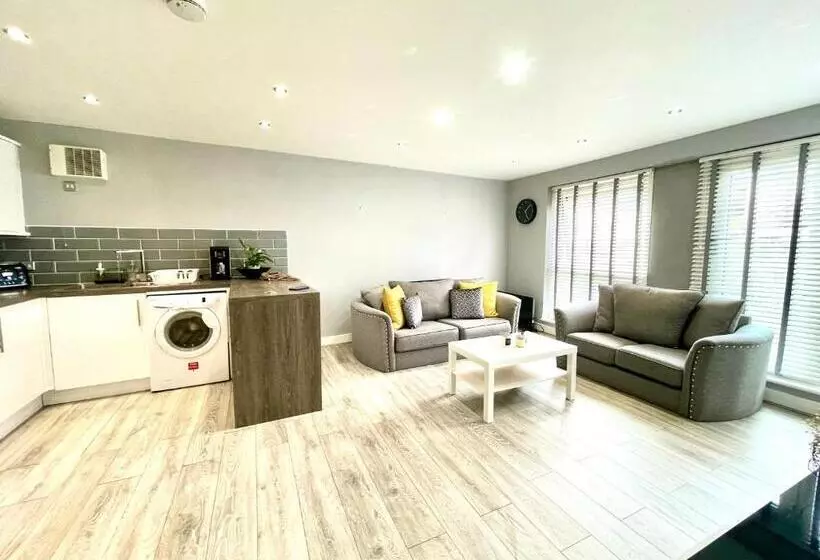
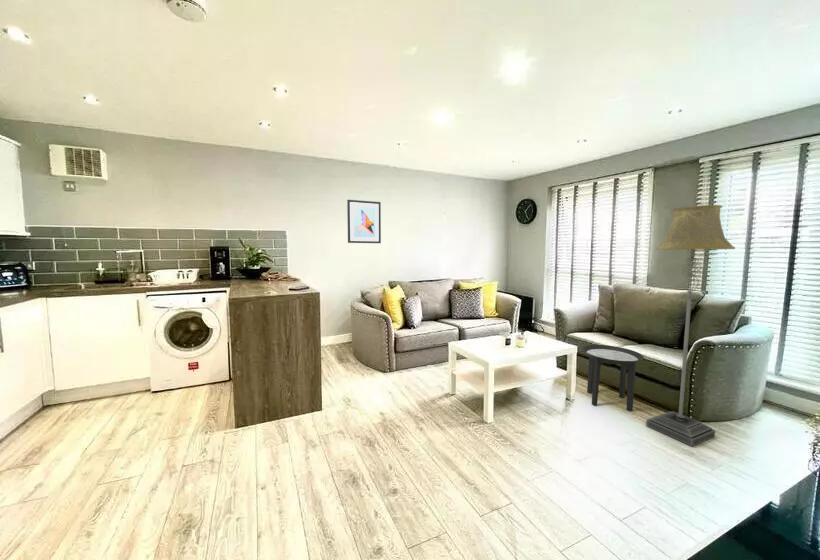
+ side table (620, 376)
+ floor lamp (687, 322)
+ wall art (364, 222)
